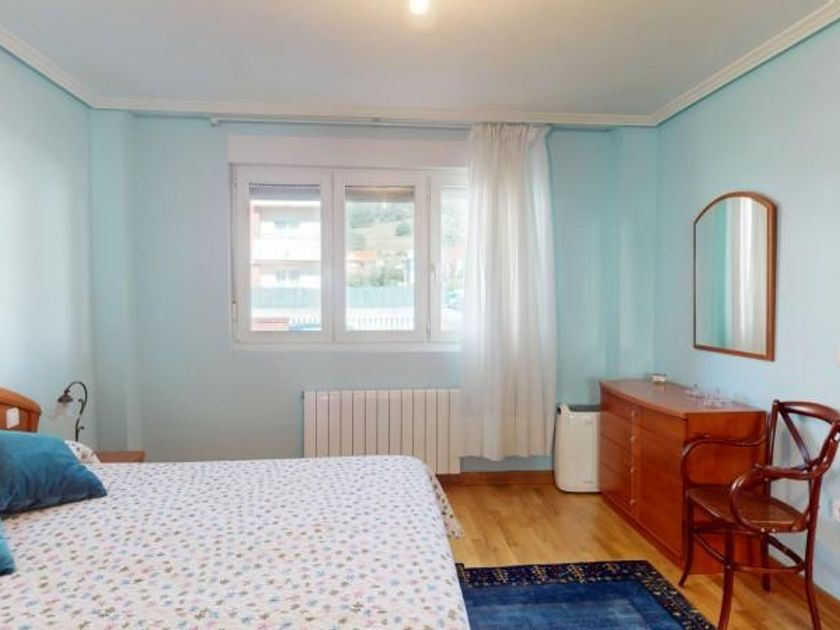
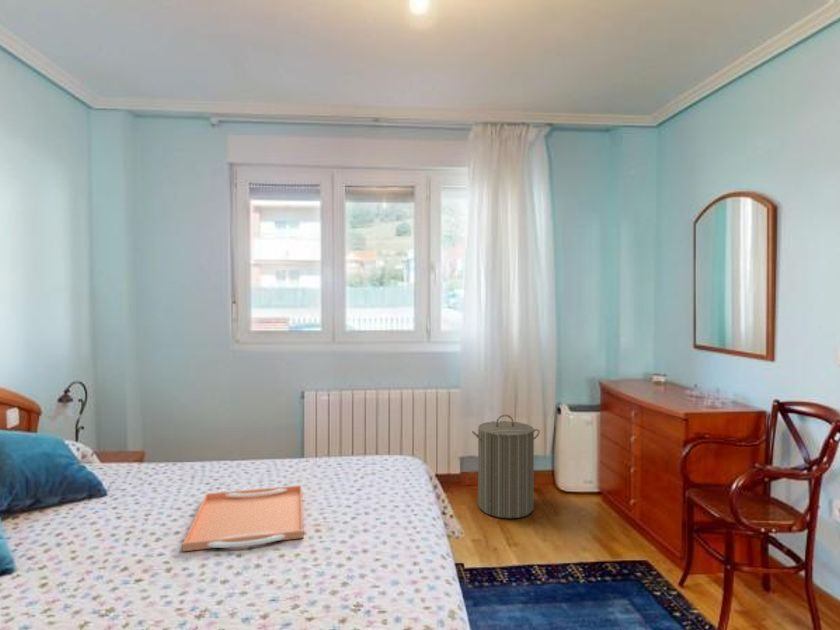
+ laundry hamper (505, 460)
+ serving tray (250, 513)
